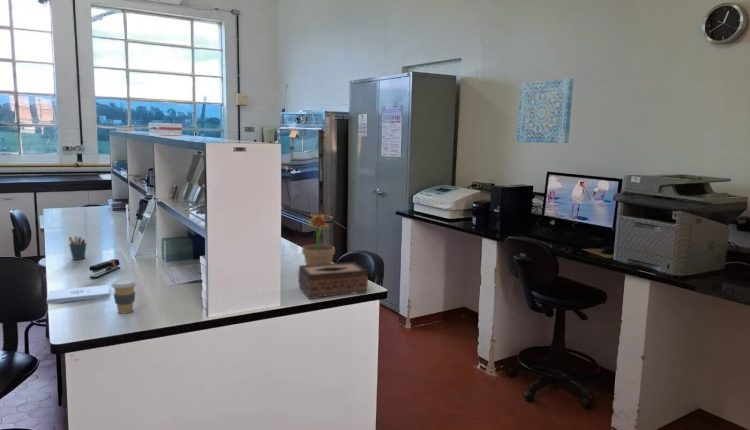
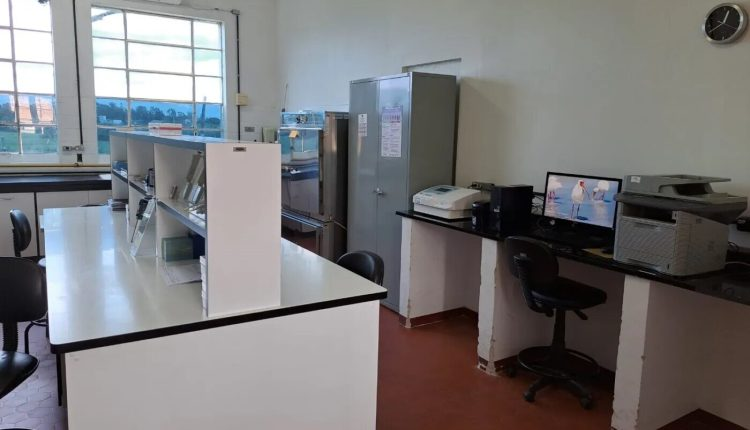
- coffee cup (124, 296)
- tissue box (332, 279)
- potted plant (317, 240)
- pen holder (77, 246)
- wall art (543, 112)
- stapler (105, 267)
- notepad (79, 294)
